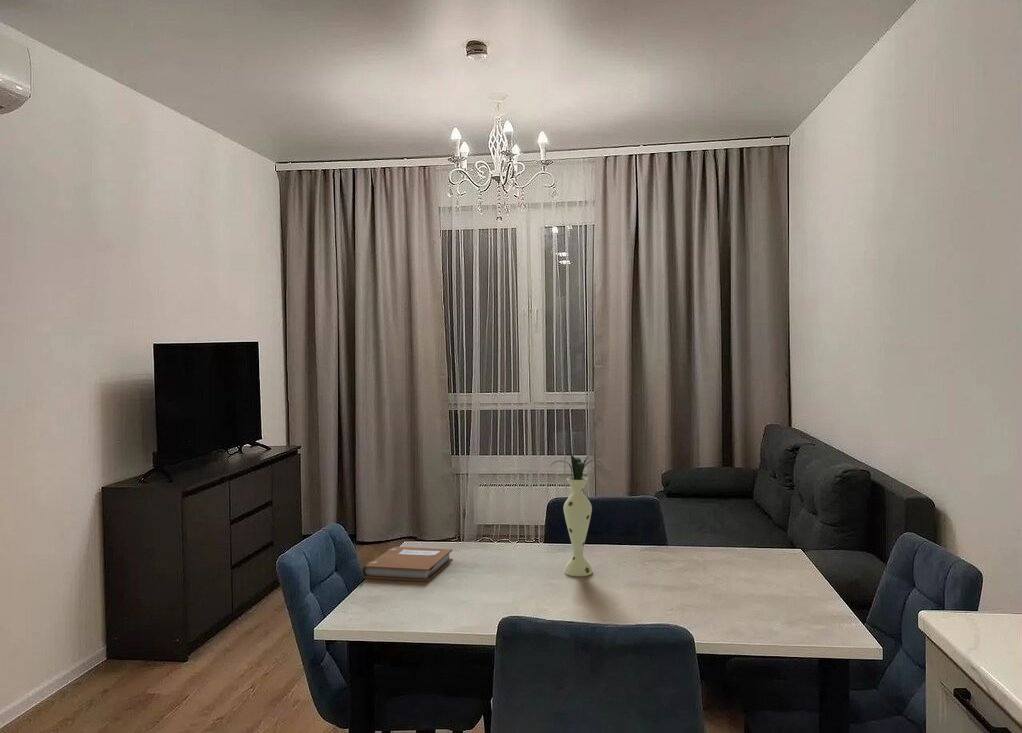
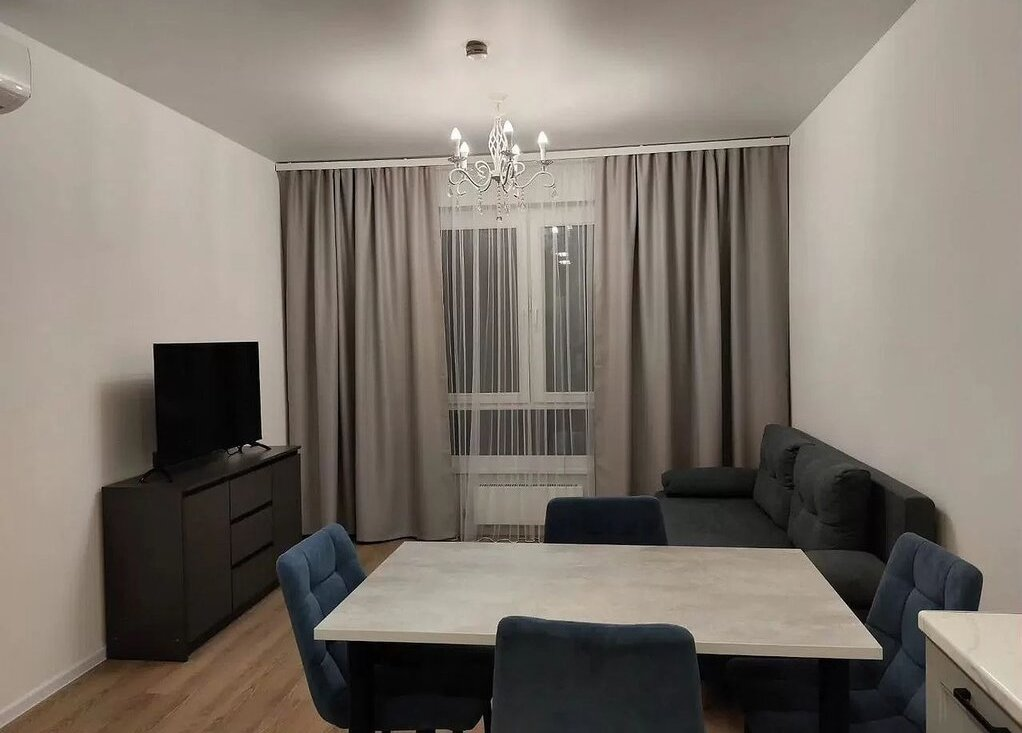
- vase (576, 513)
- notebook (409, 562)
